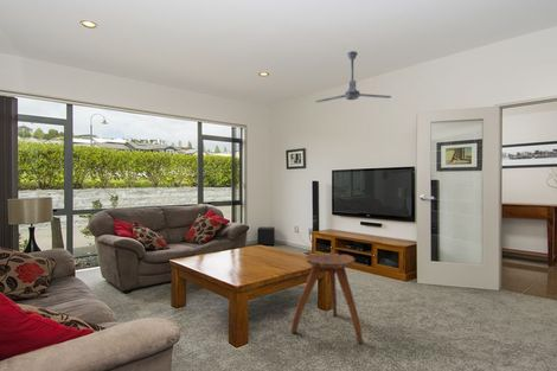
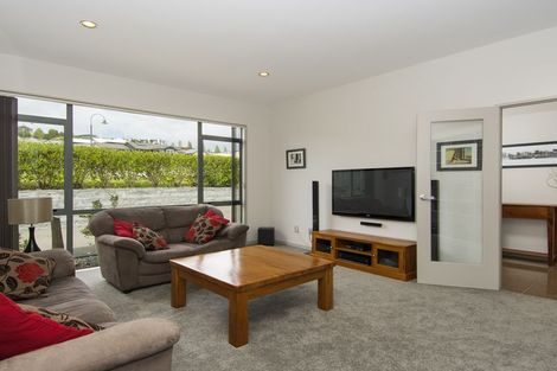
- stool (332, 295)
- ceiling fan (352, 71)
